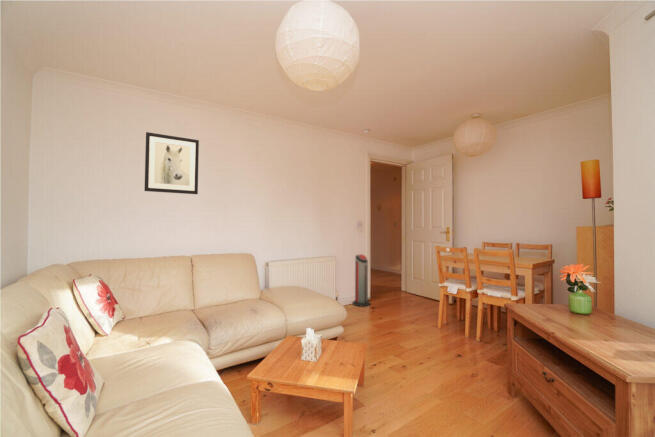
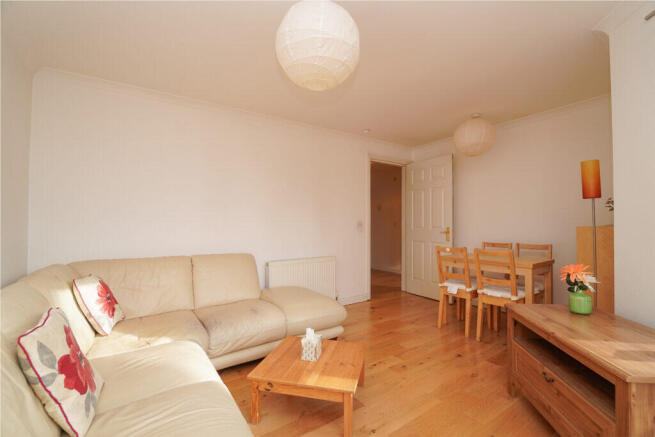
- air purifier (361, 279)
- wall art (172, 164)
